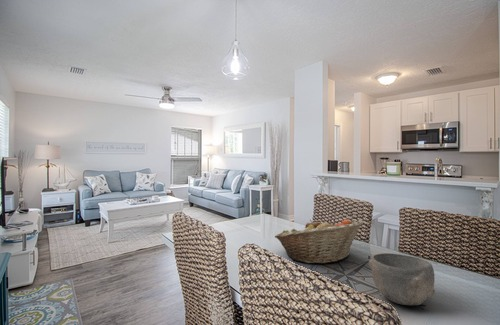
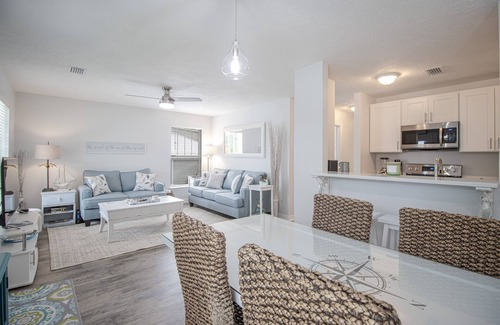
- bowl (402, 279)
- fruit basket (319, 236)
